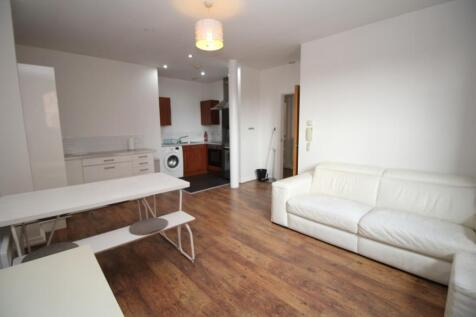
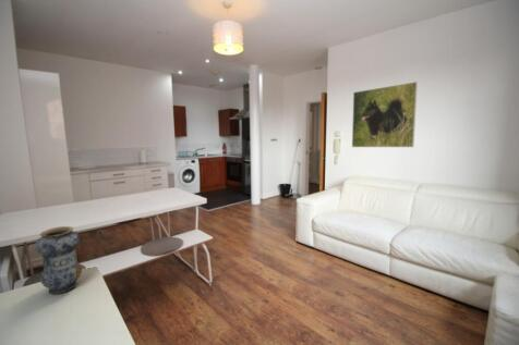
+ vase (60, 259)
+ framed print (381, 118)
